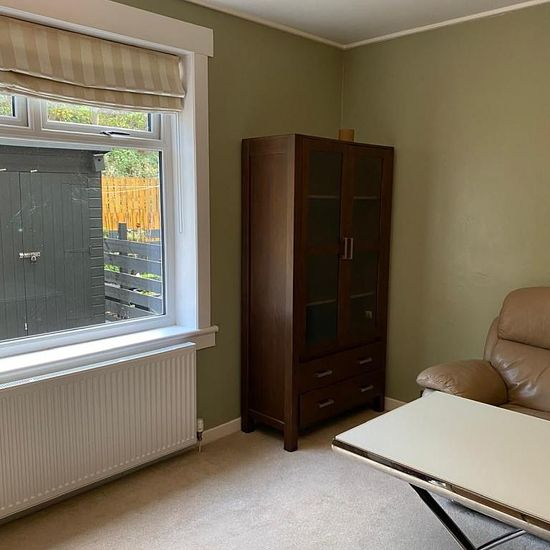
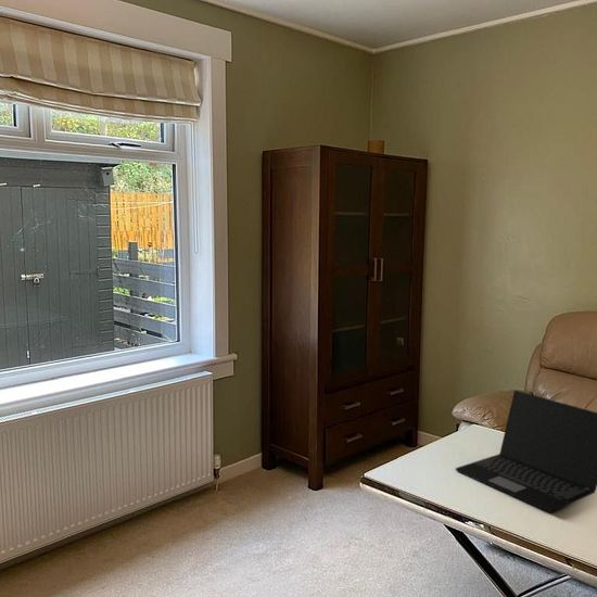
+ laptop (531, 445)
